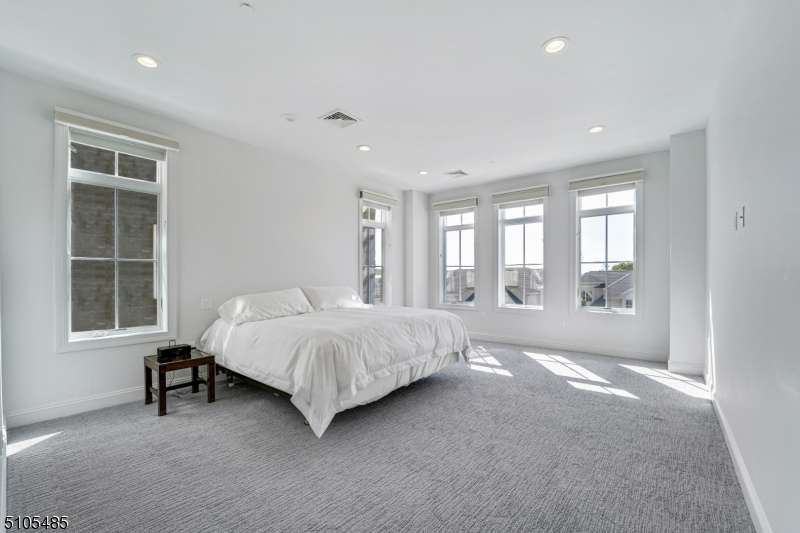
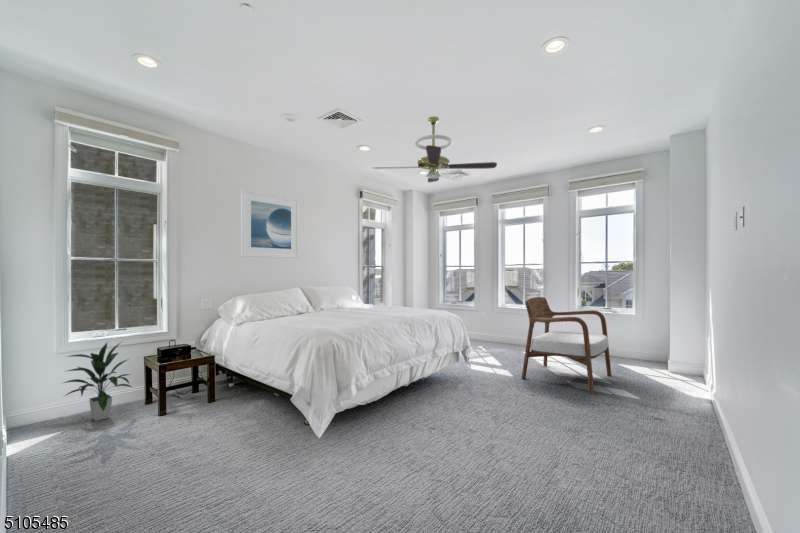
+ indoor plant (99, 381)
+ armchair (566, 338)
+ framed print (271, 225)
+ ceiling fan (433, 151)
